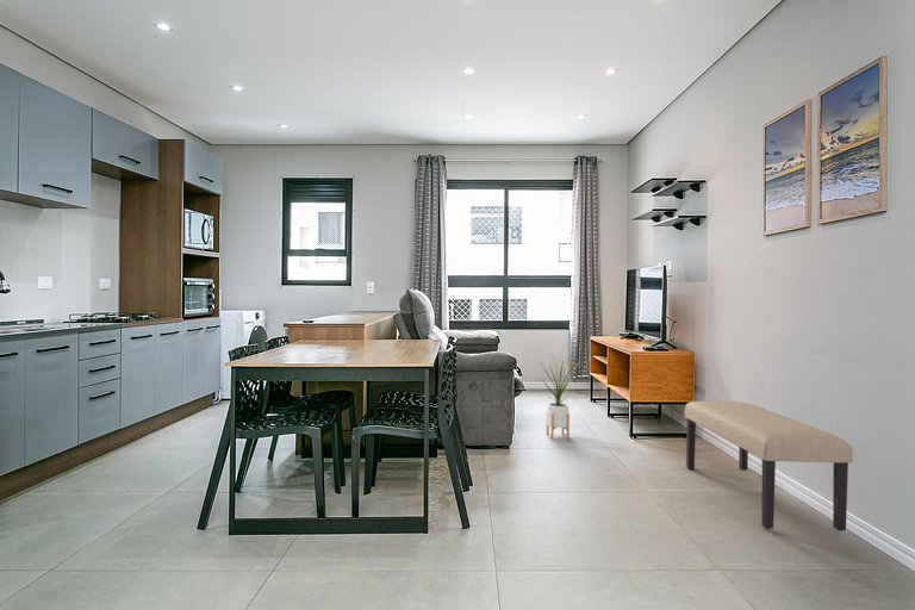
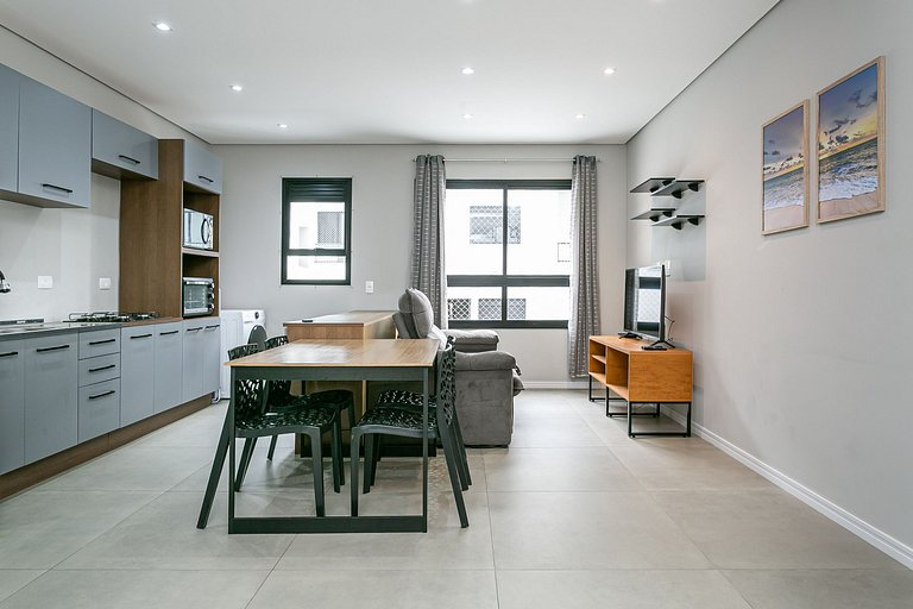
- bench (754, 454)
- house plant (558, 394)
